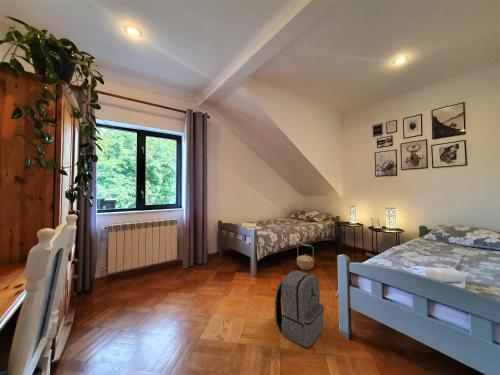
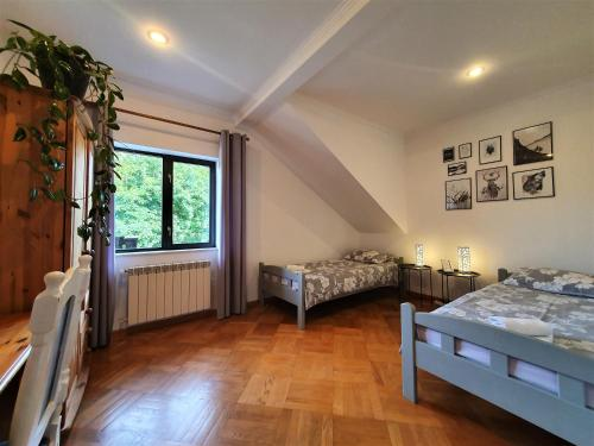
- basket (305, 255)
- backpack (298, 301)
